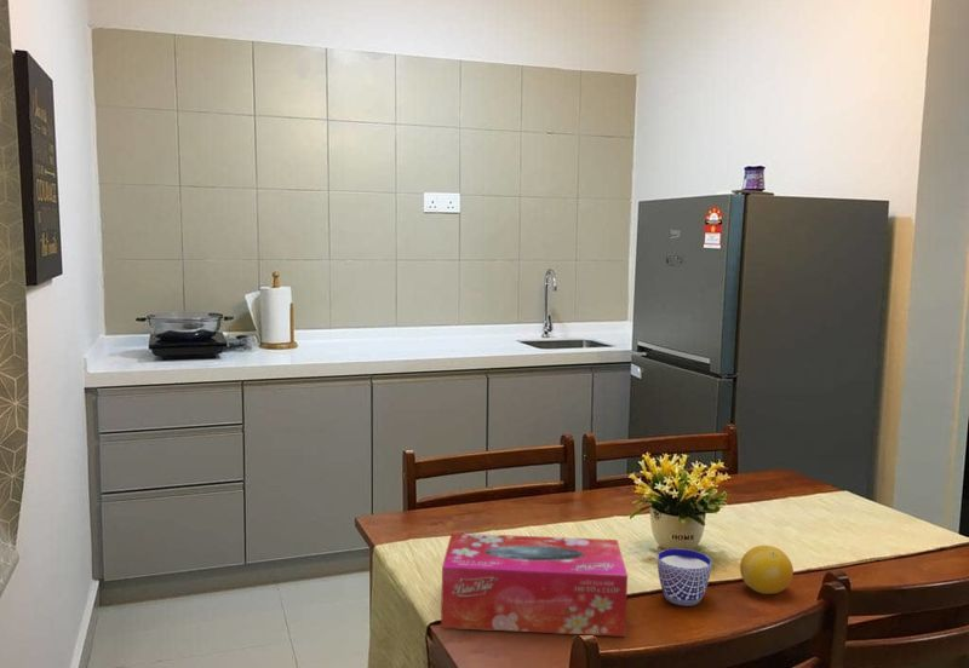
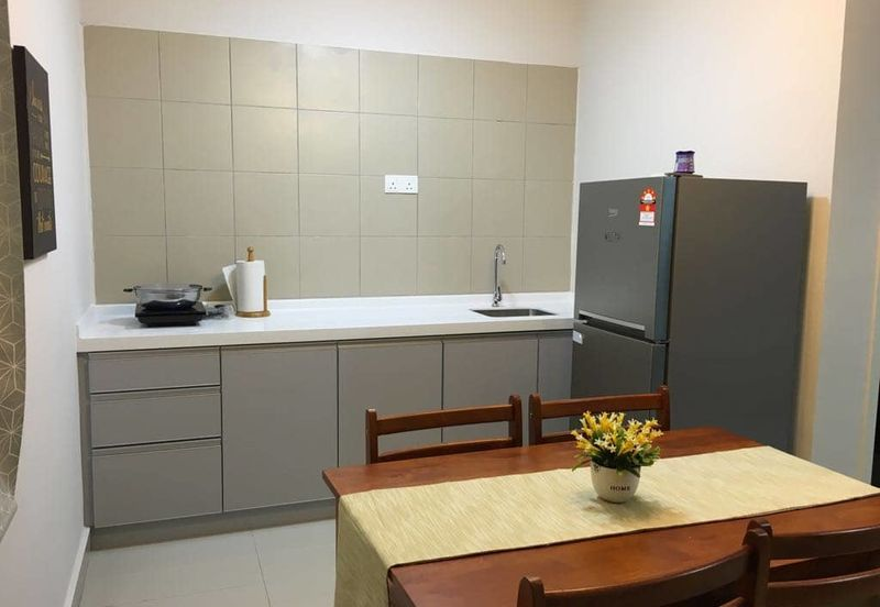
- fruit (766, 569)
- tissue box (533, 581)
- cup (678, 575)
